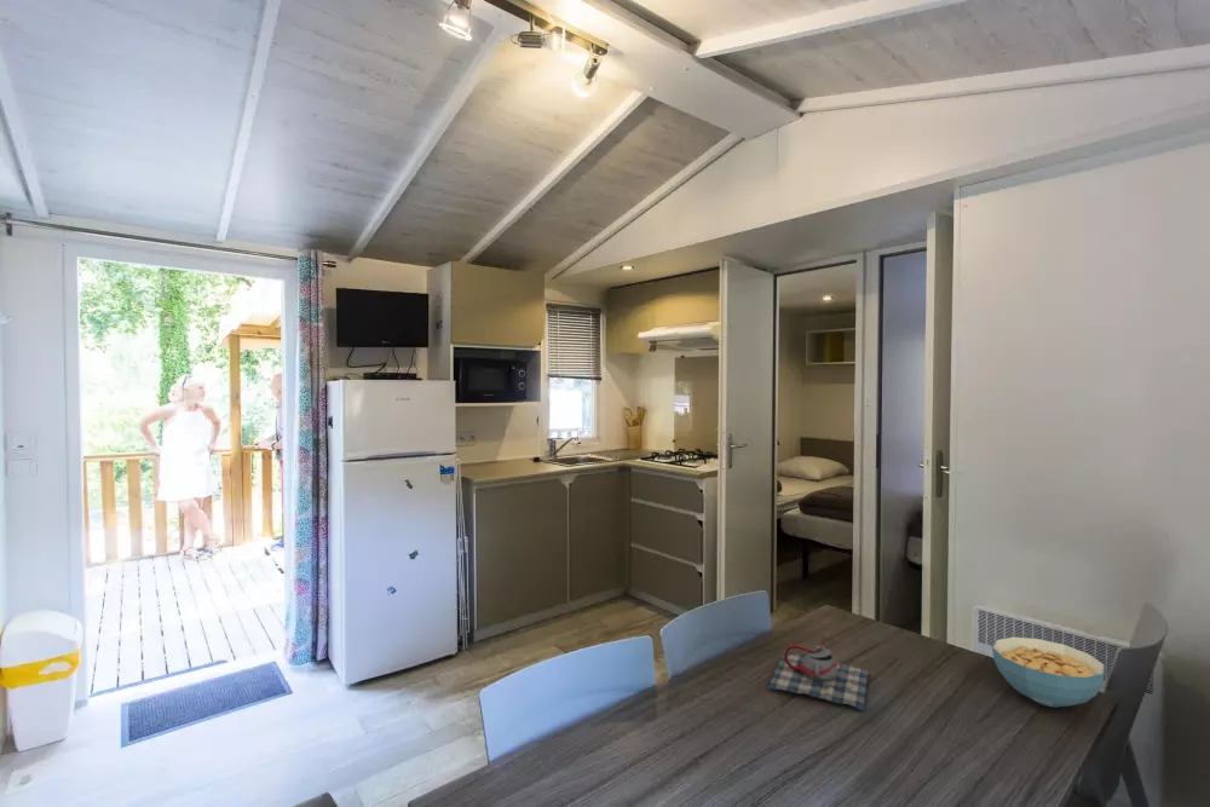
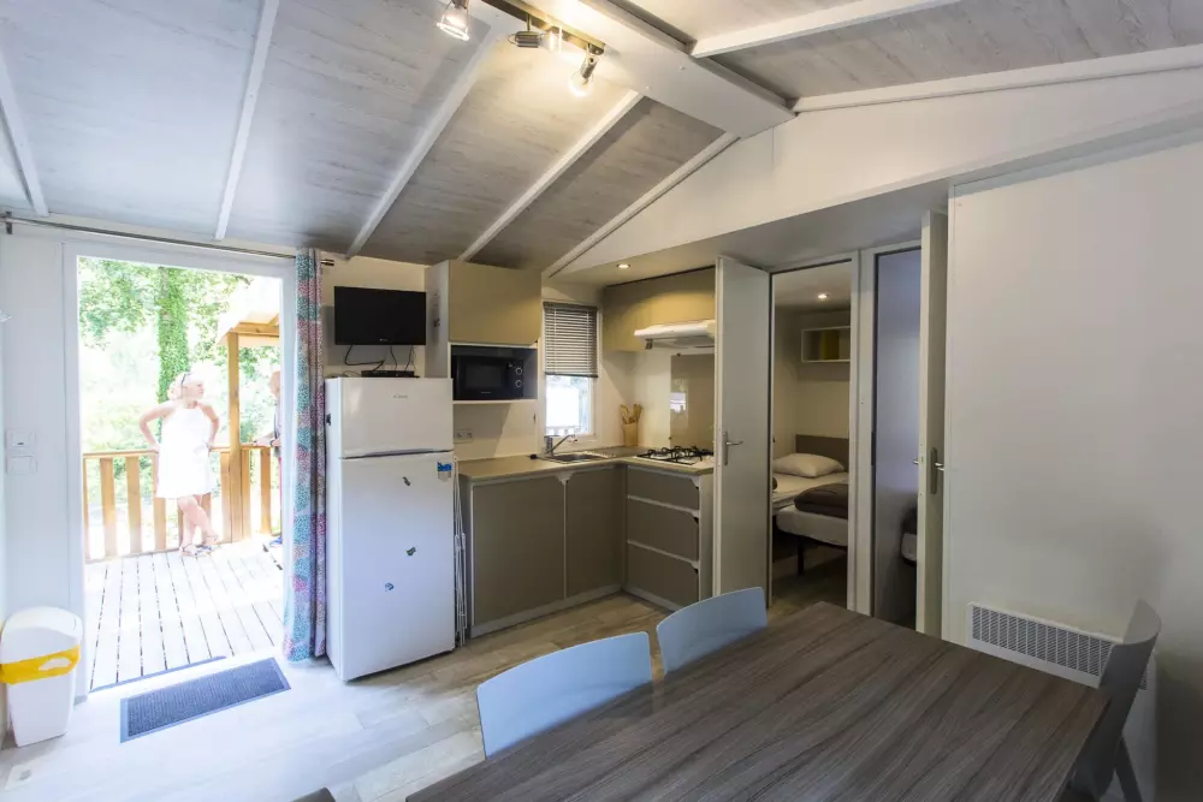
- teapot (819, 663)
- cereal bowl (1045, 678)
